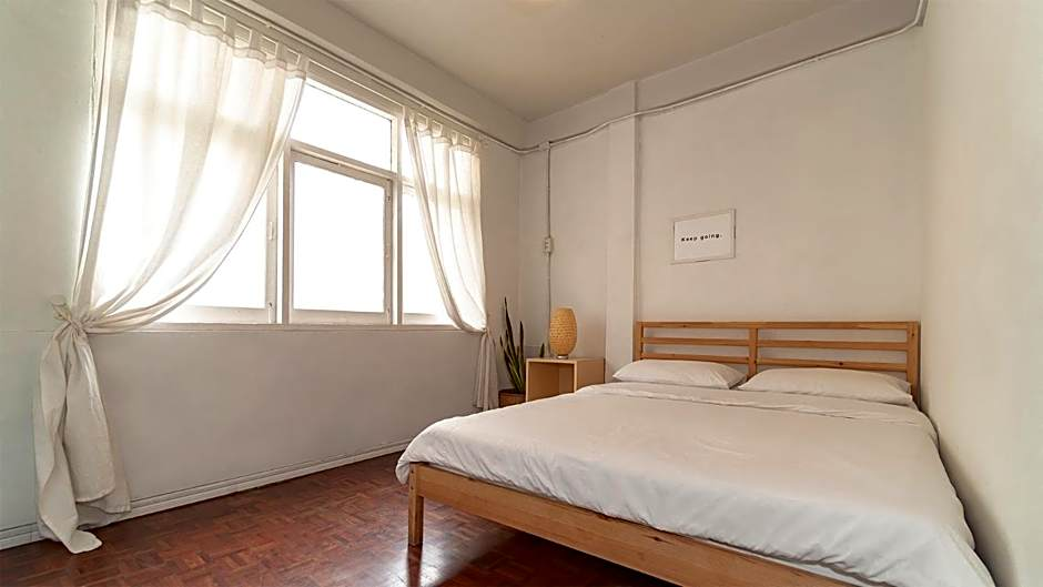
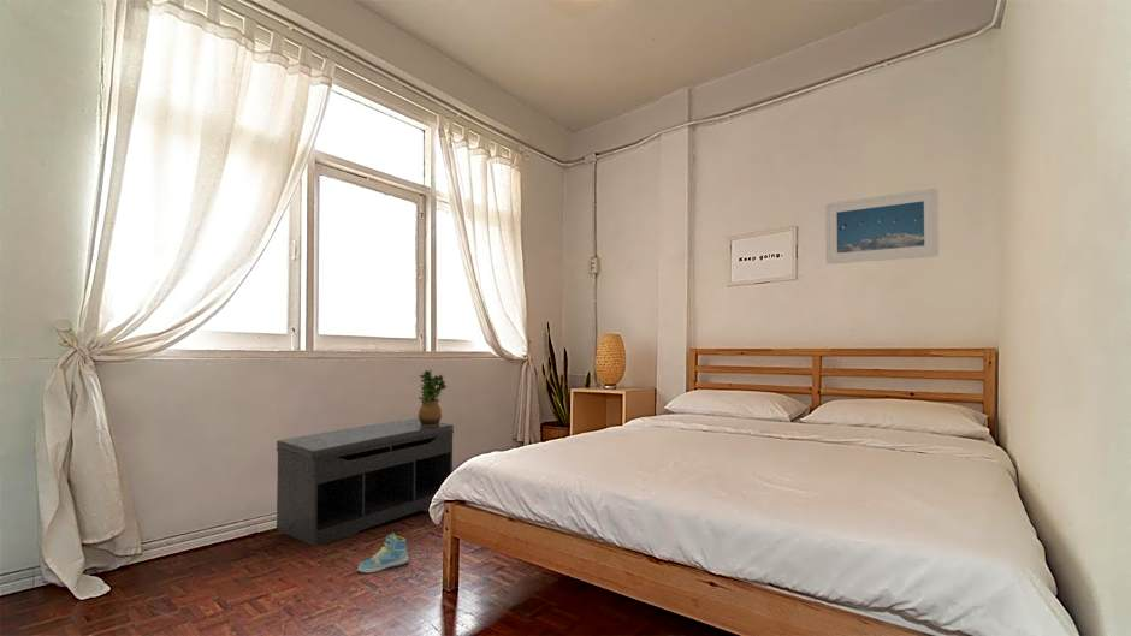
+ potted plant (432, 397)
+ sneaker (383, 551)
+ bench (371, 474)
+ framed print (878, 228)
